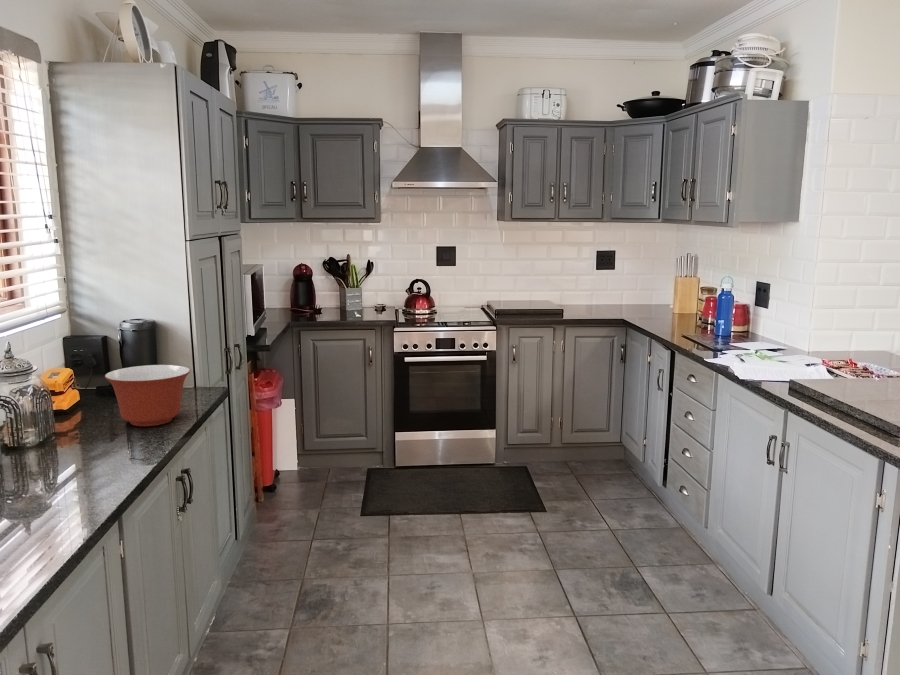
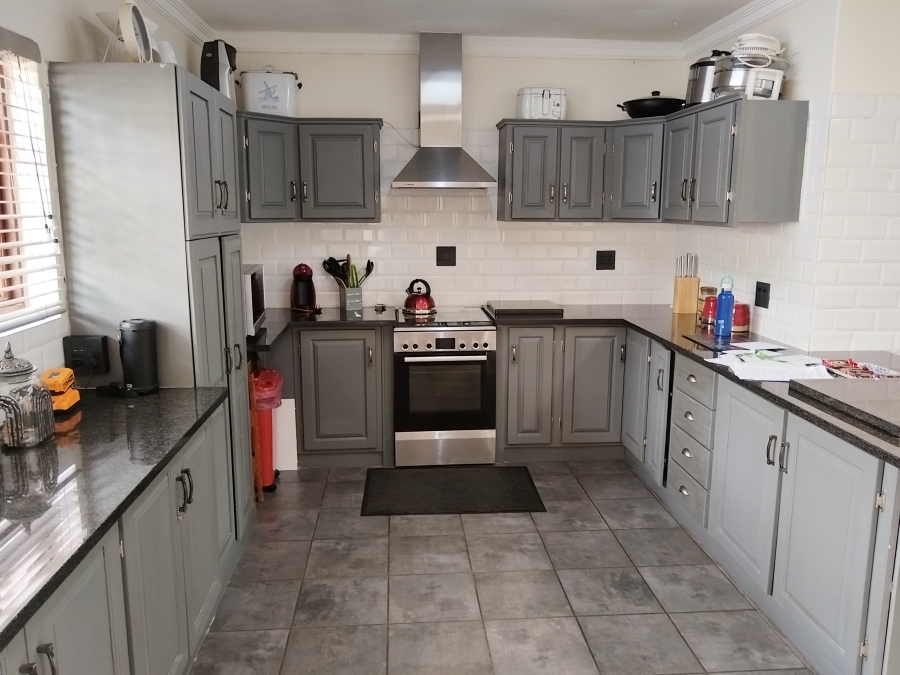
- mixing bowl (149, 396)
